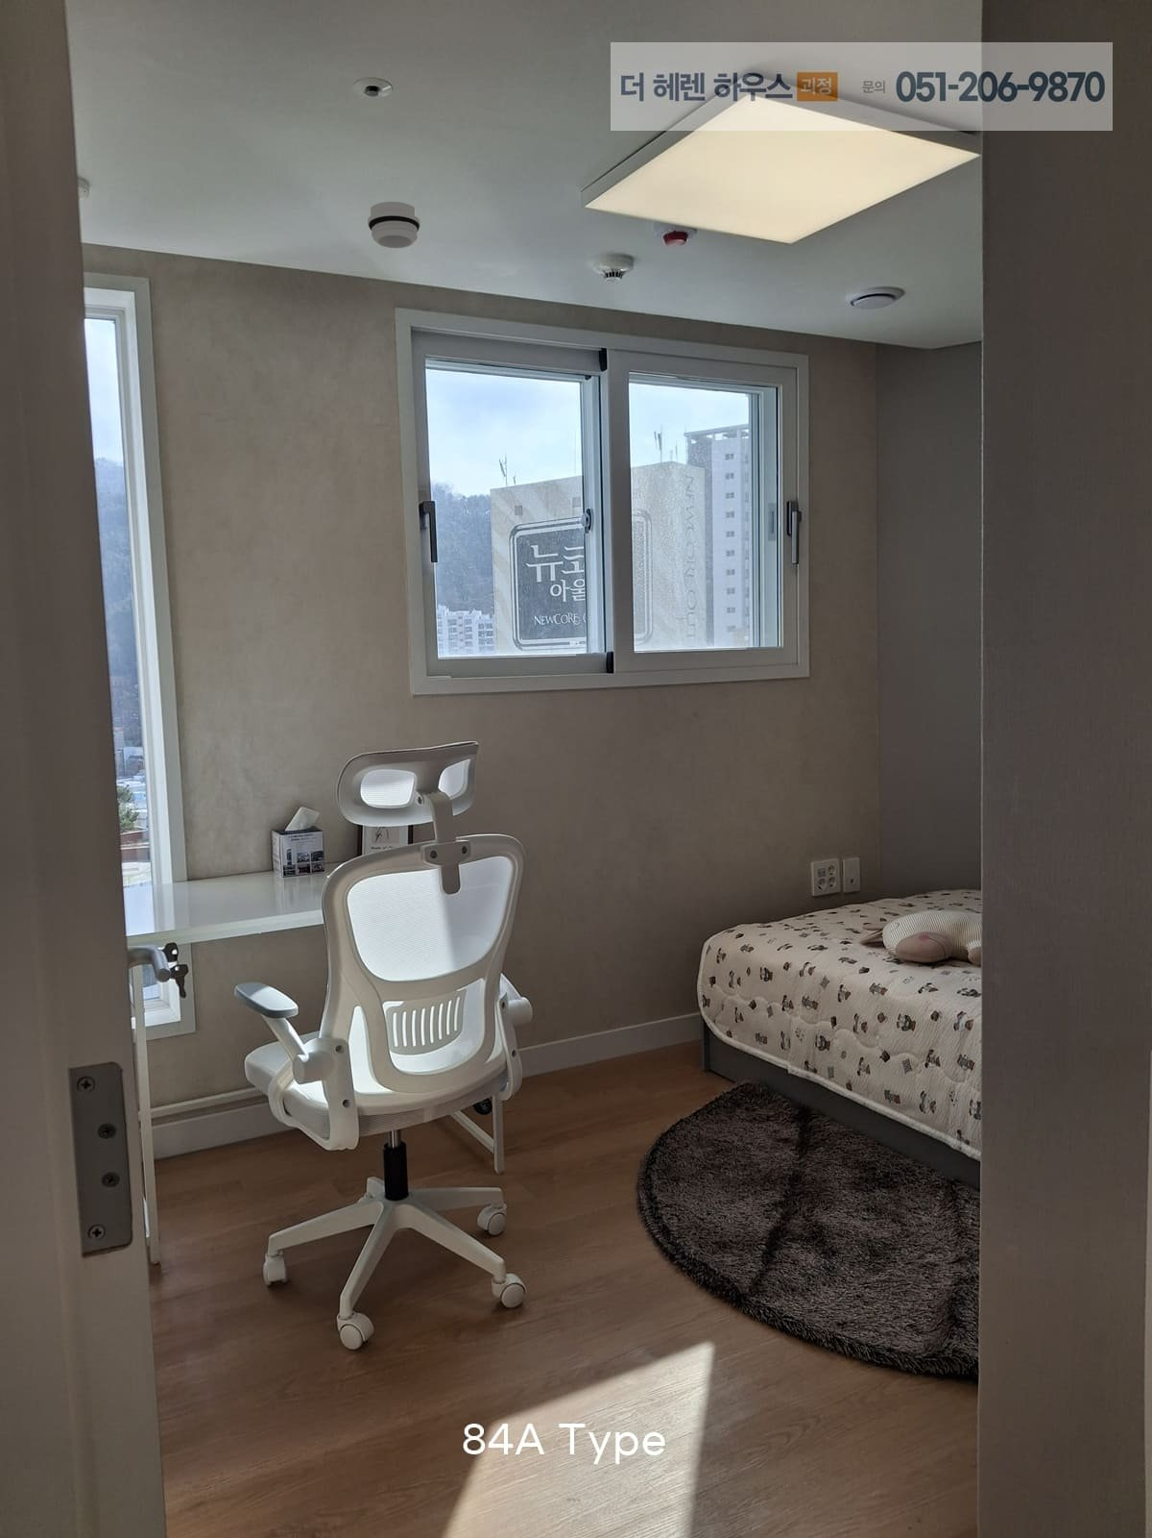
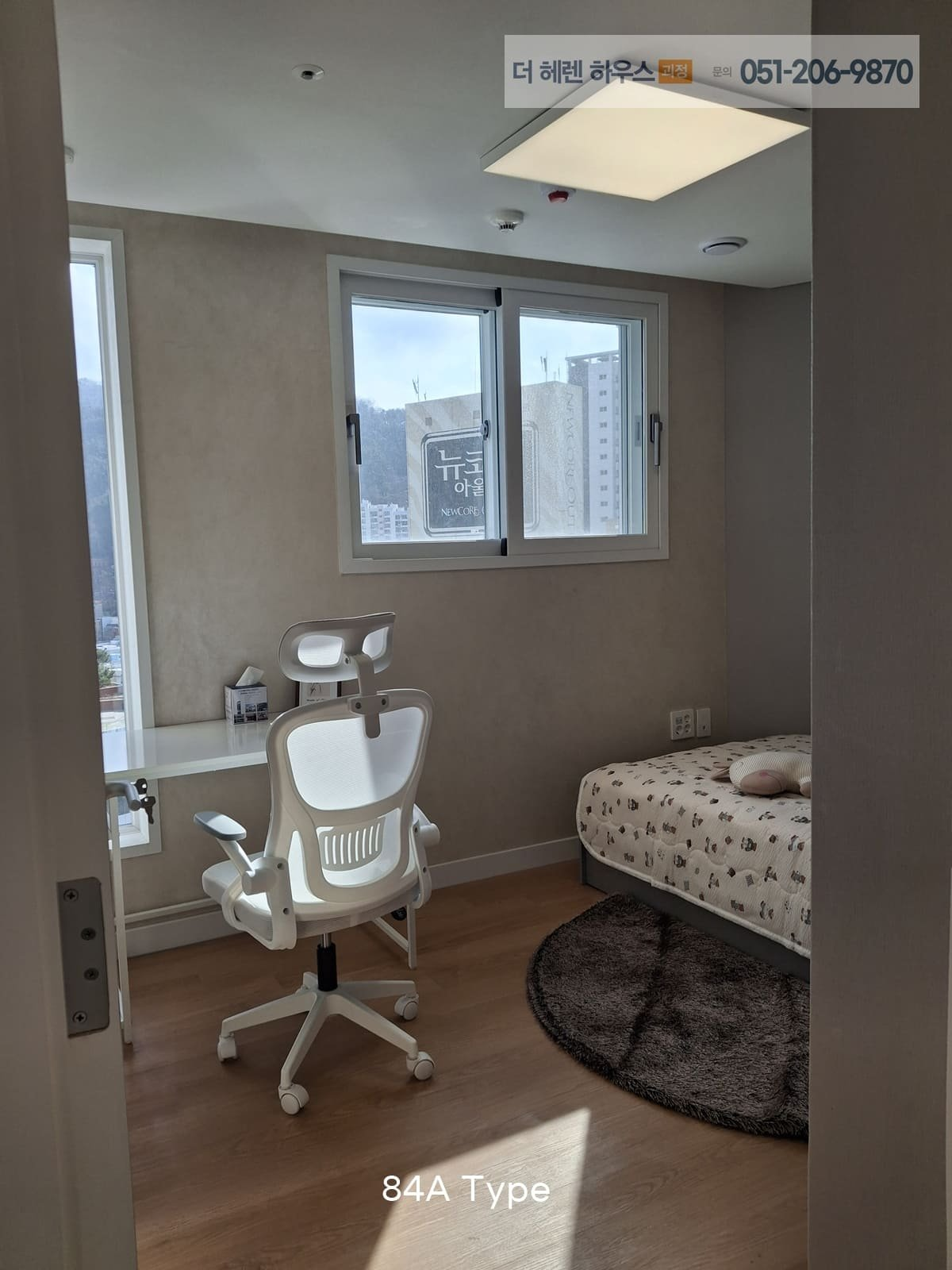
- smoke detector (393, 226)
